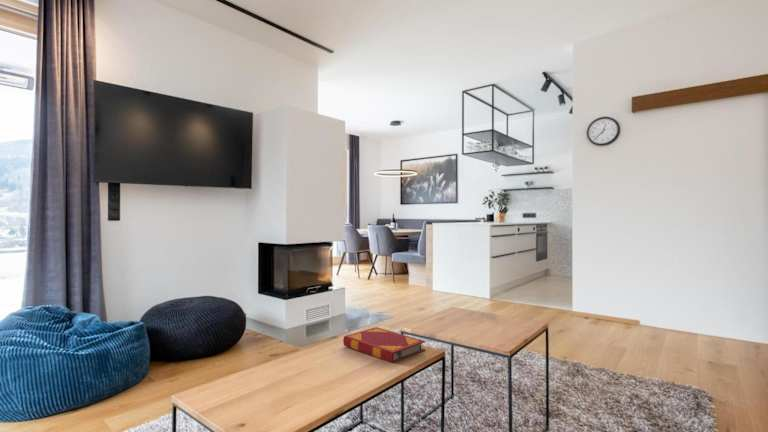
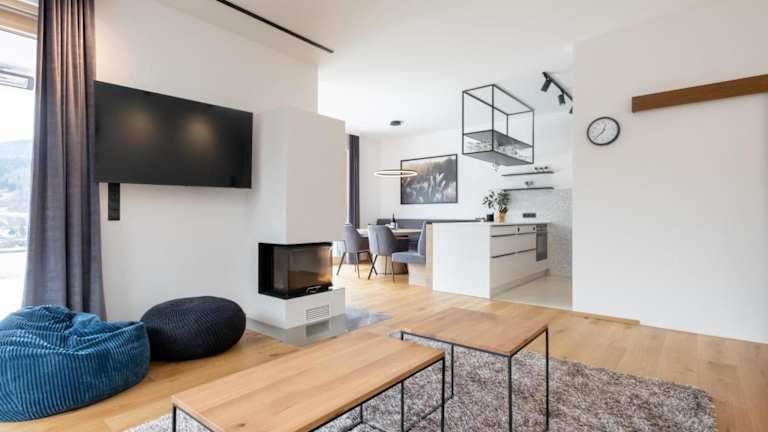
- hardback book (383, 343)
